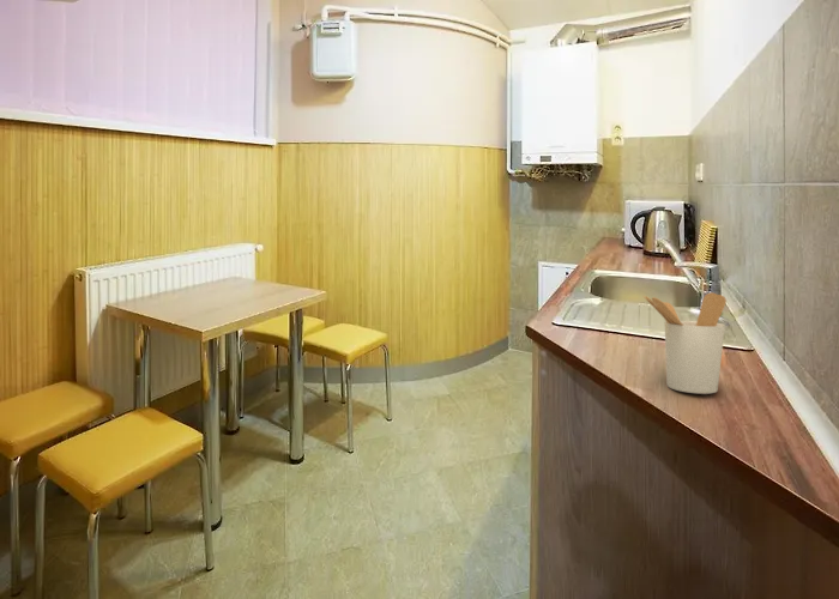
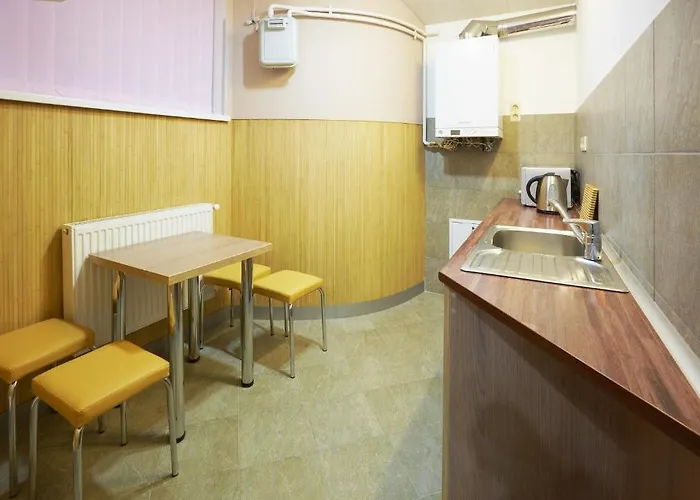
- utensil holder (680, 340)
